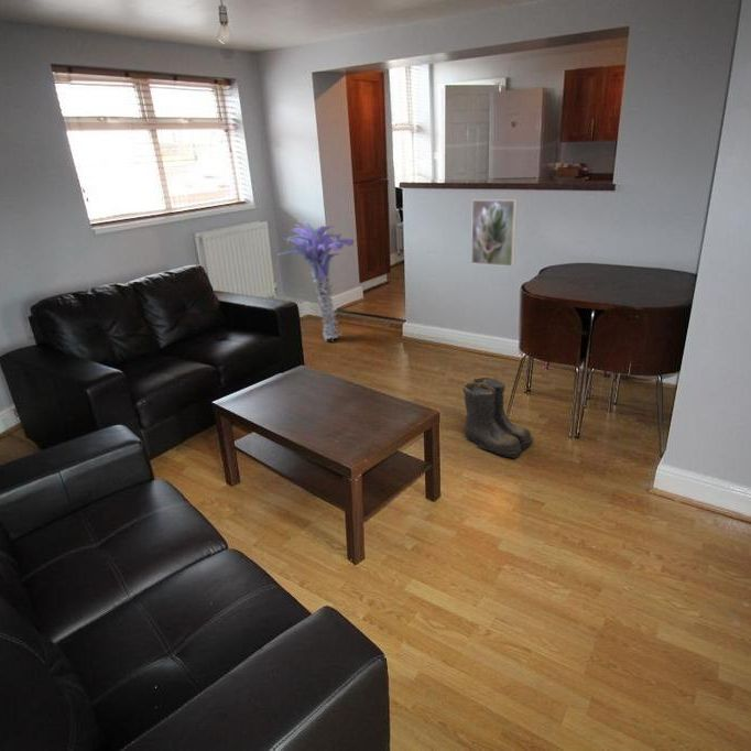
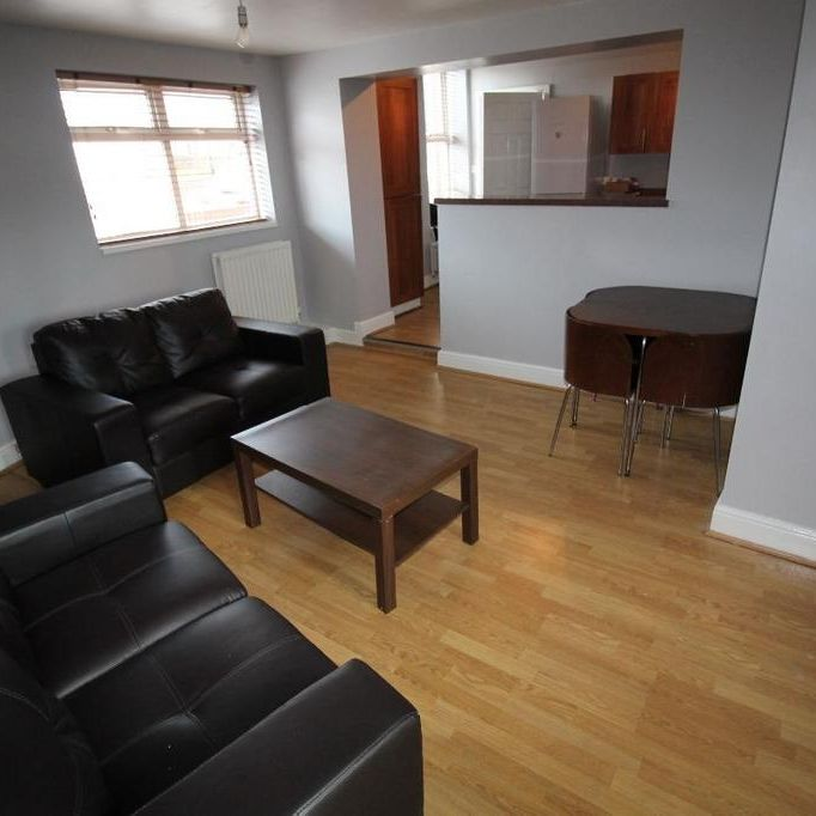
- palm tree (322, 281)
- boots (497, 414)
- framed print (492, 232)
